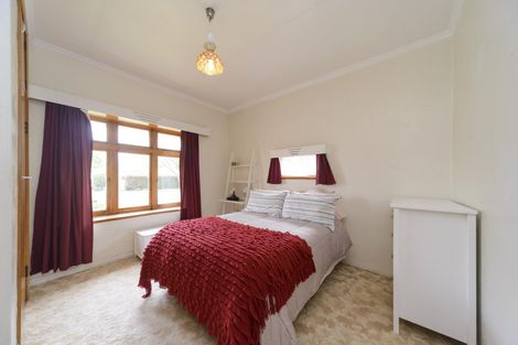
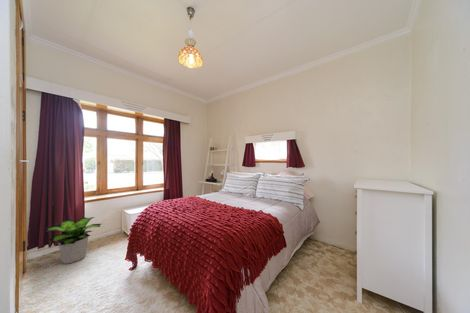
+ potted plant (76, 240)
